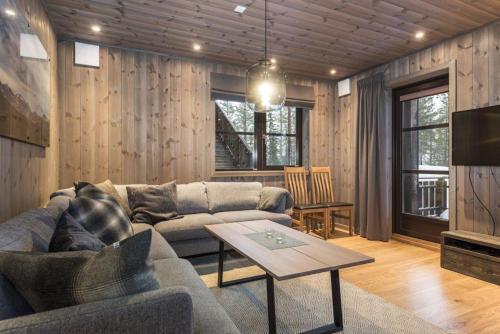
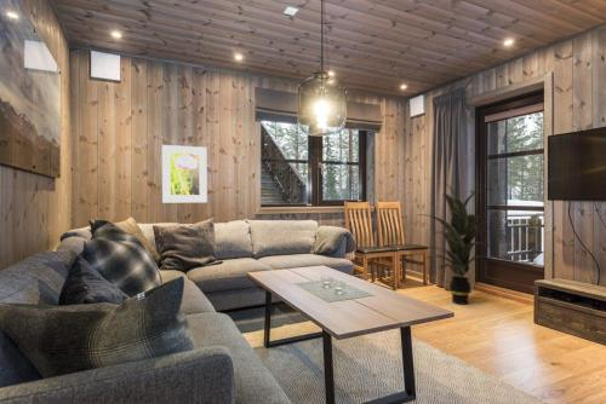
+ indoor plant (456, 242)
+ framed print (184, 174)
